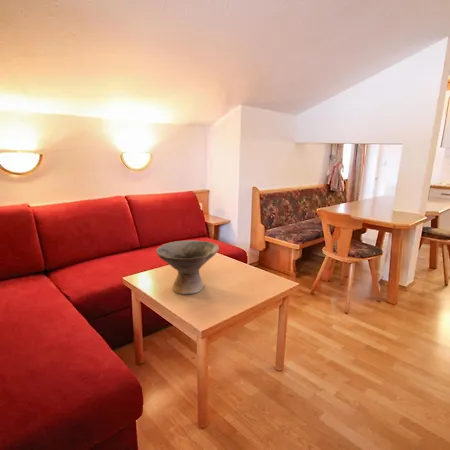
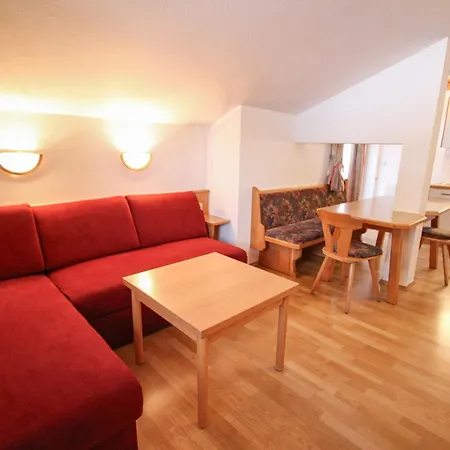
- bowl (188, 267)
